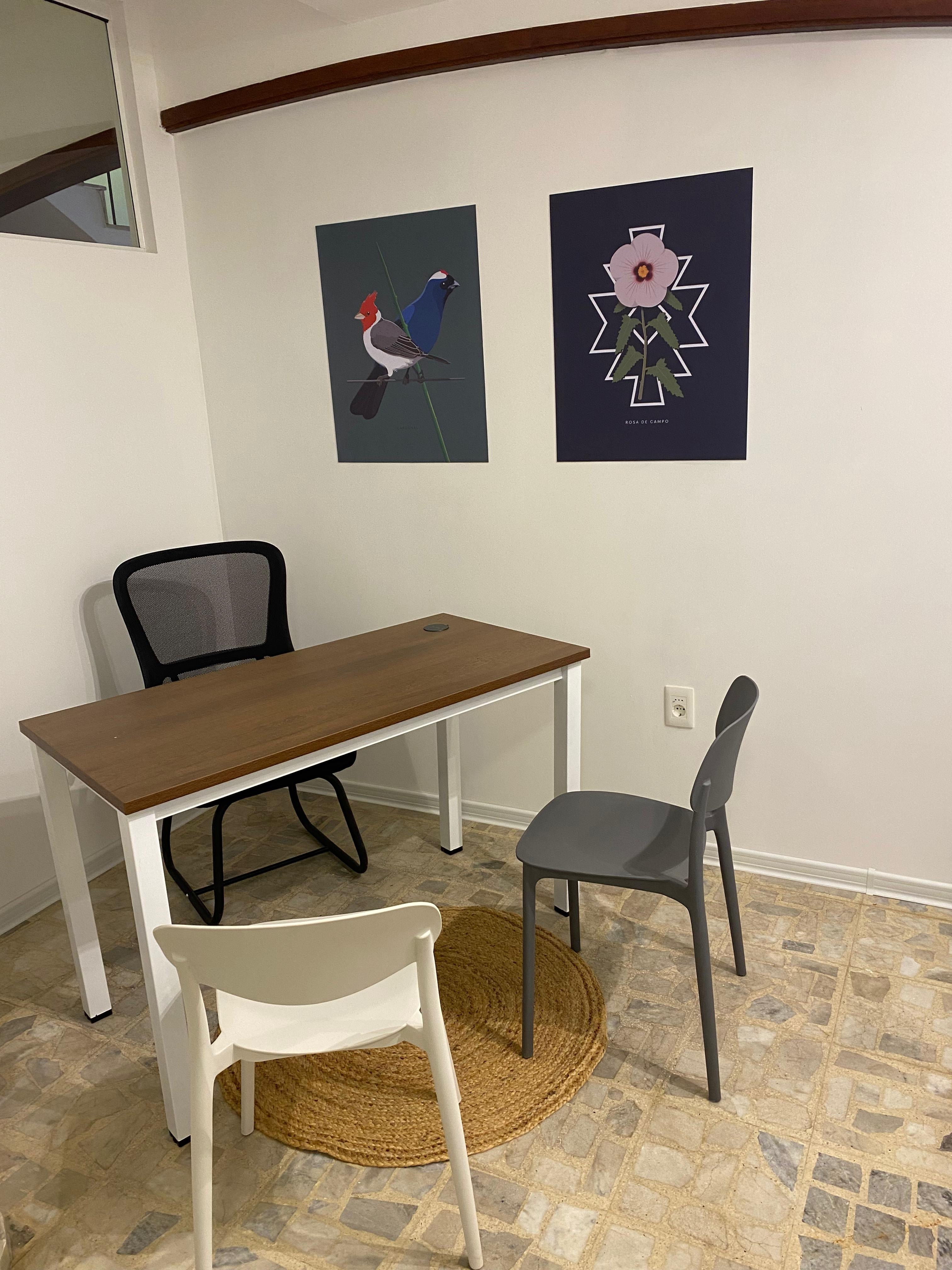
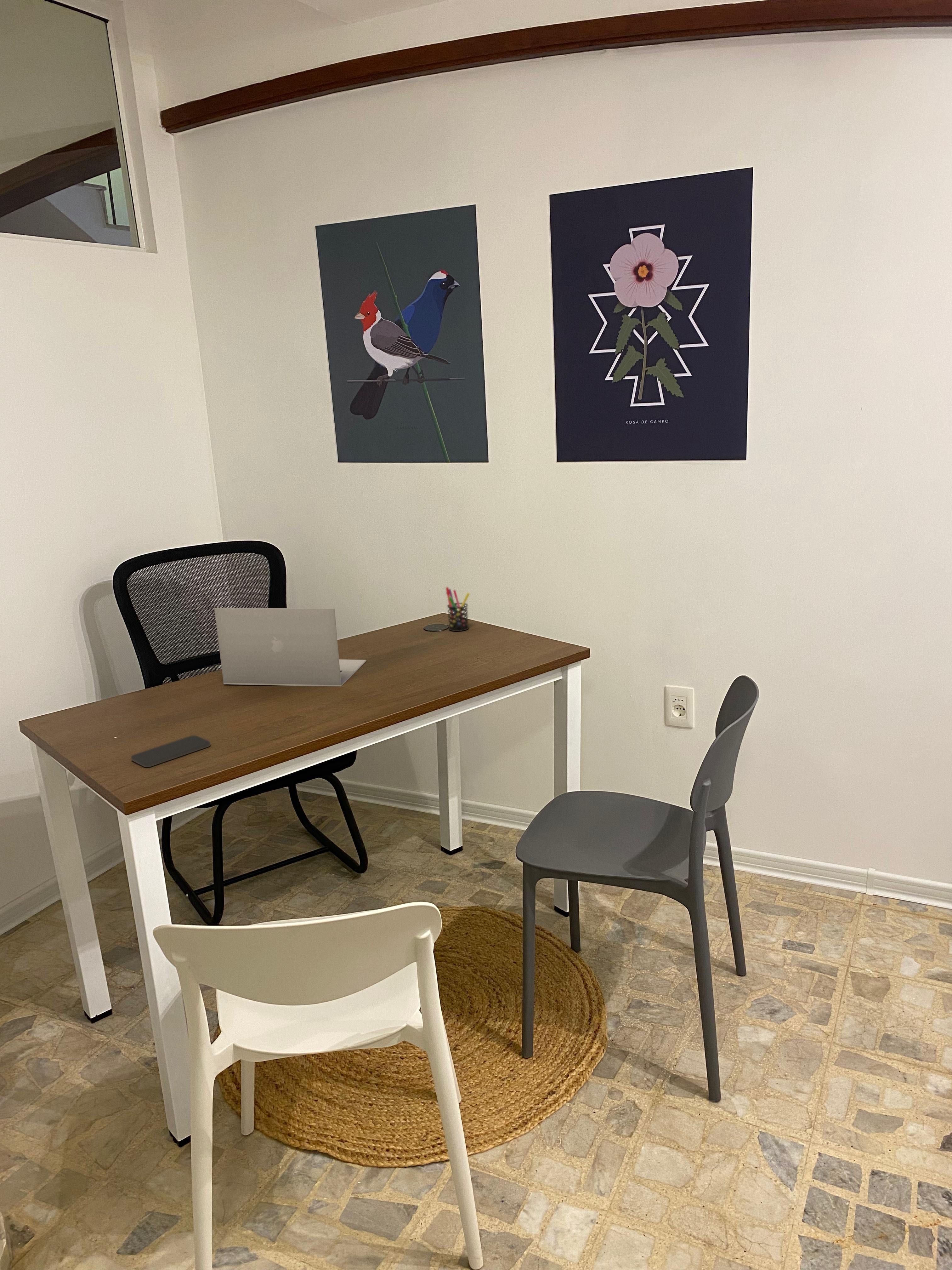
+ pen holder (456, 609)
+ smartphone (171, 751)
+ laptop (293, 636)
